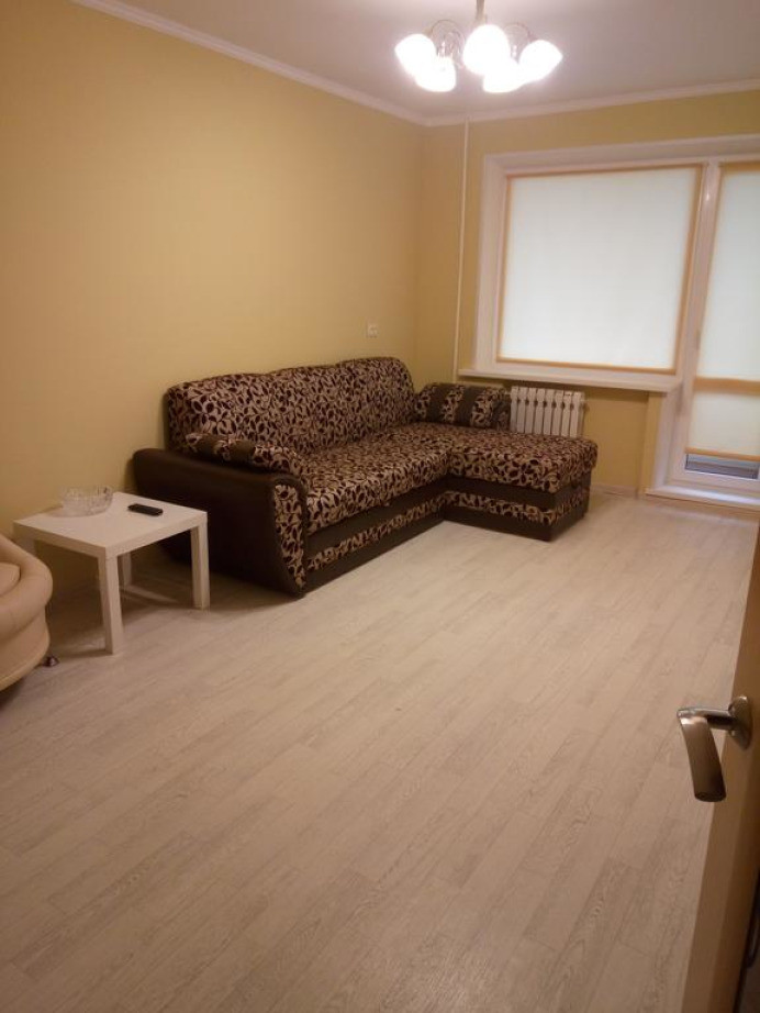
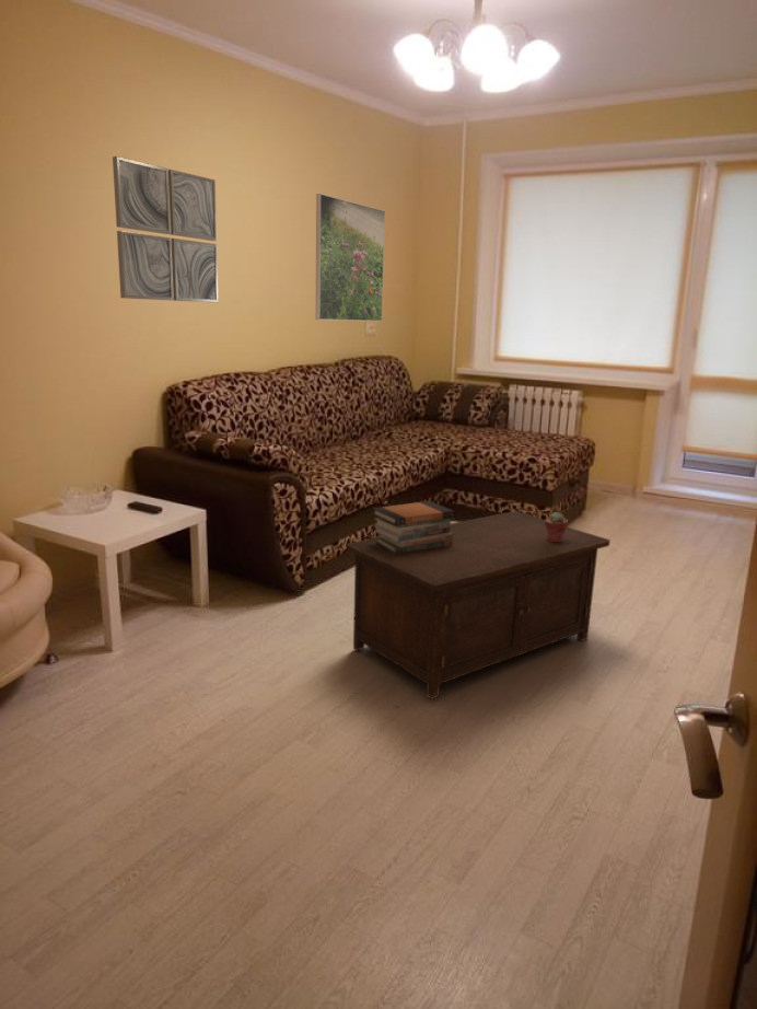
+ potted succulent (556, 525)
+ book stack (412, 526)
+ wall art (170, 234)
+ cabinet (478, 594)
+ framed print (351, 263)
